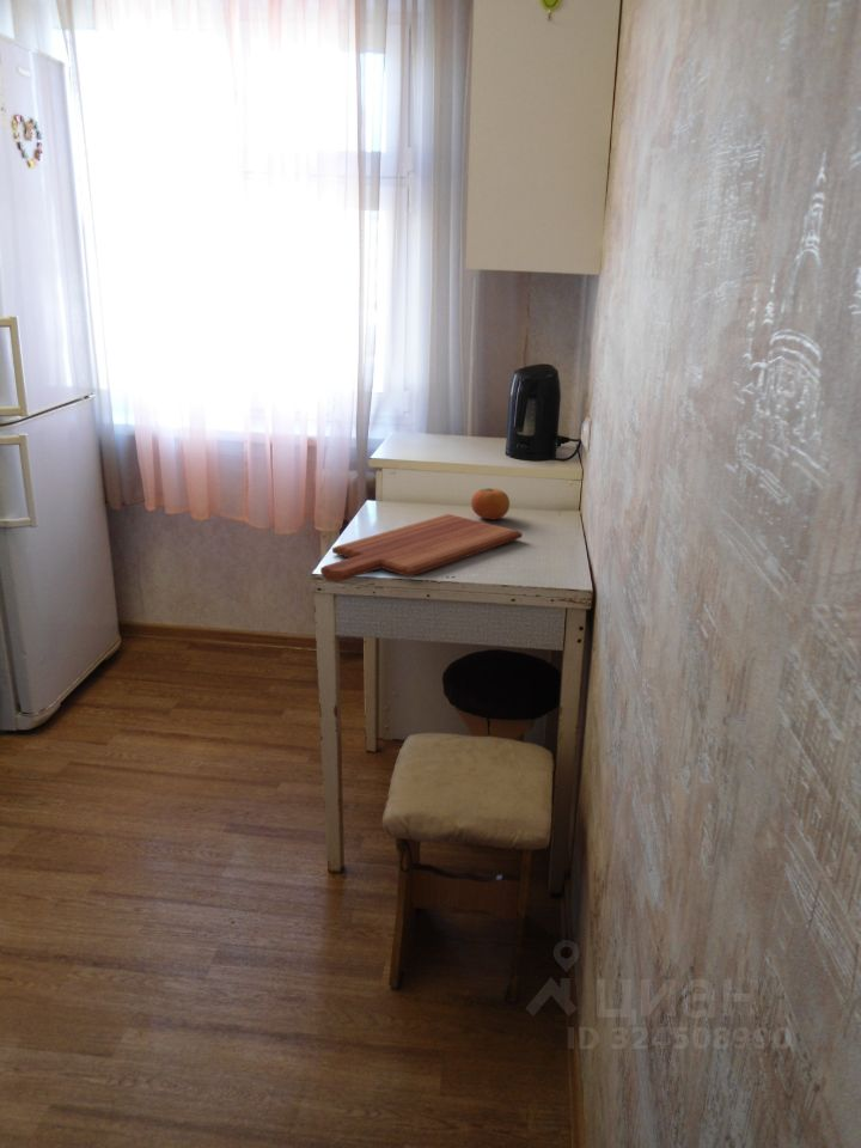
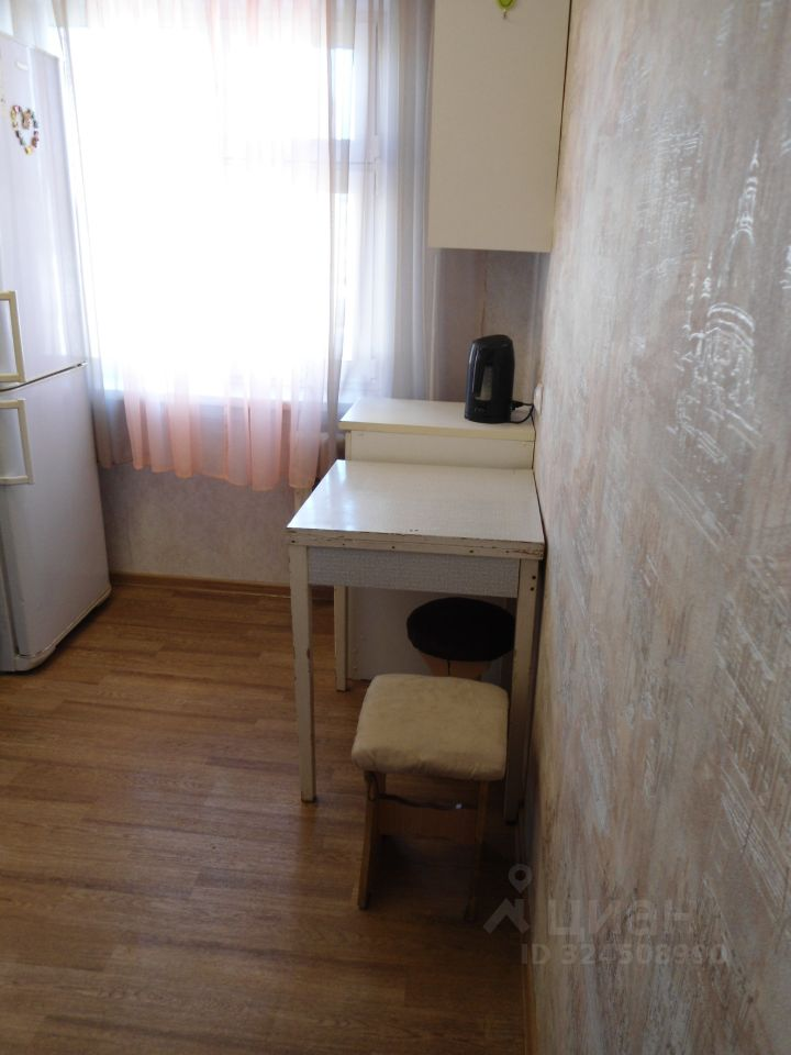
- cutting board (426, 543)
- fruit (490, 503)
